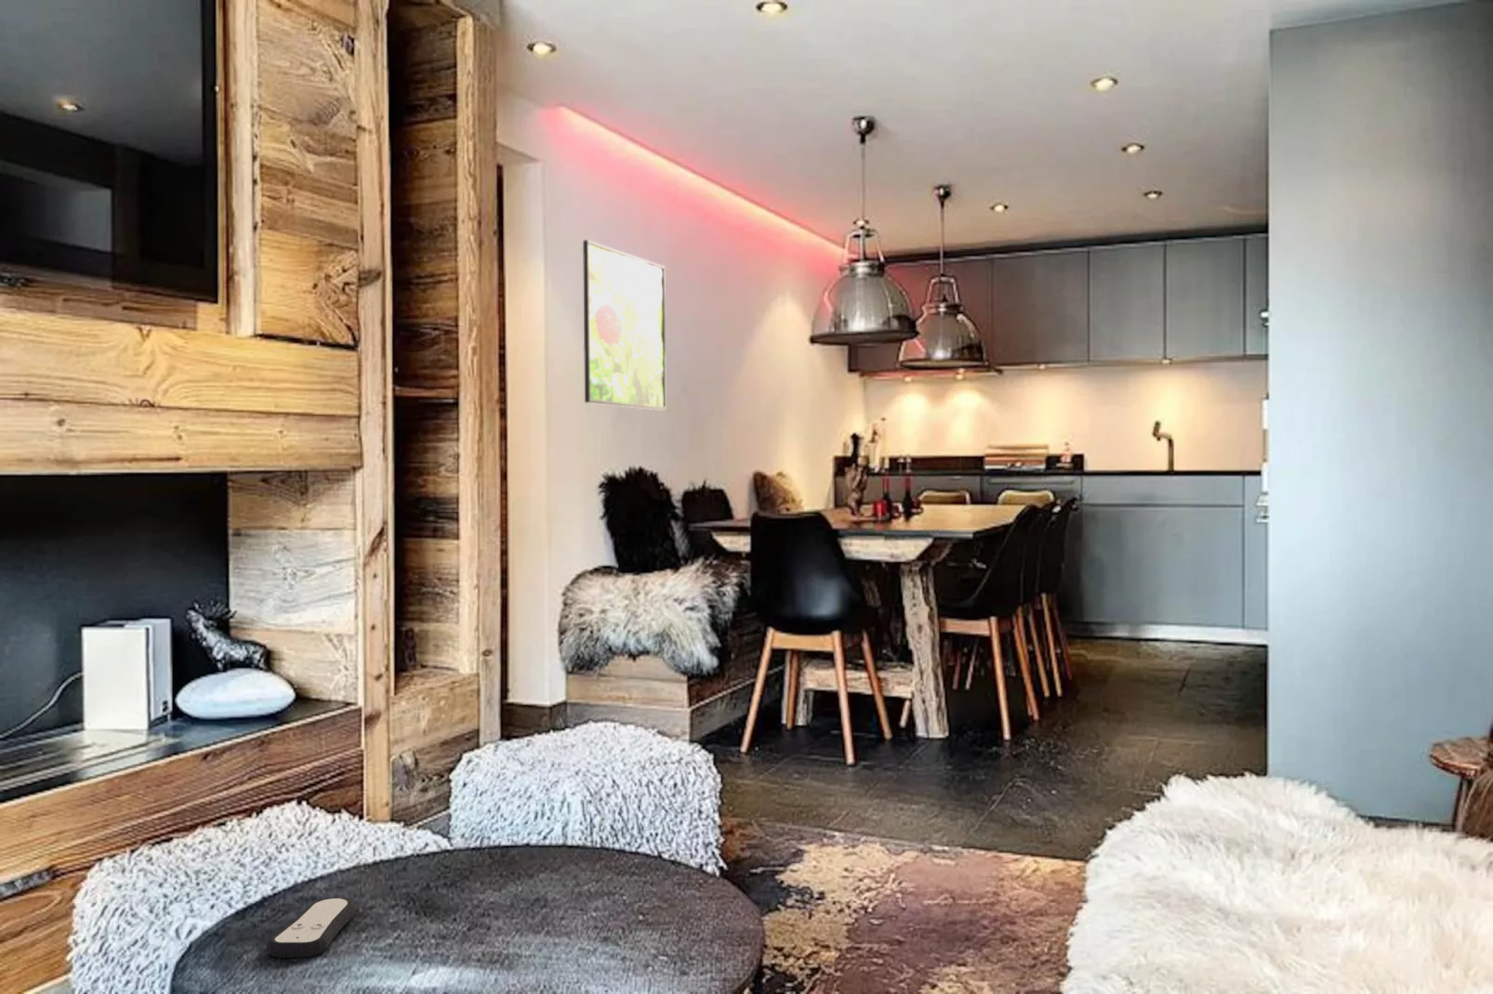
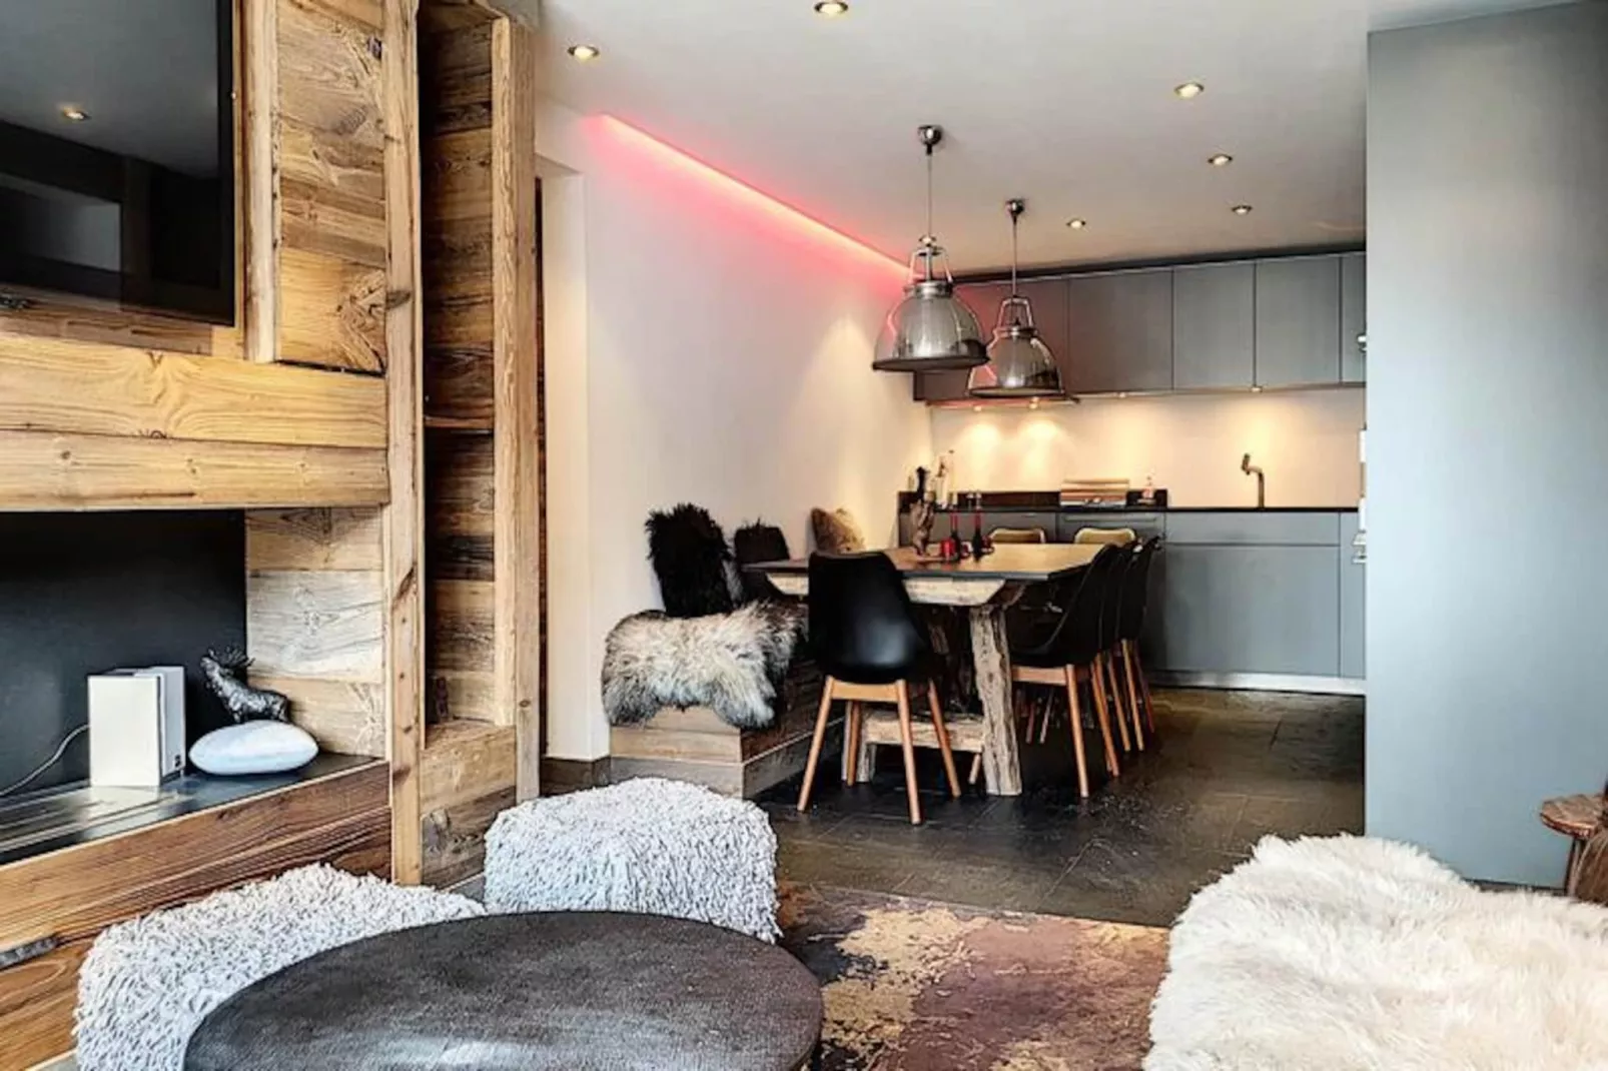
- remote control (315, 925)
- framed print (626, 329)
